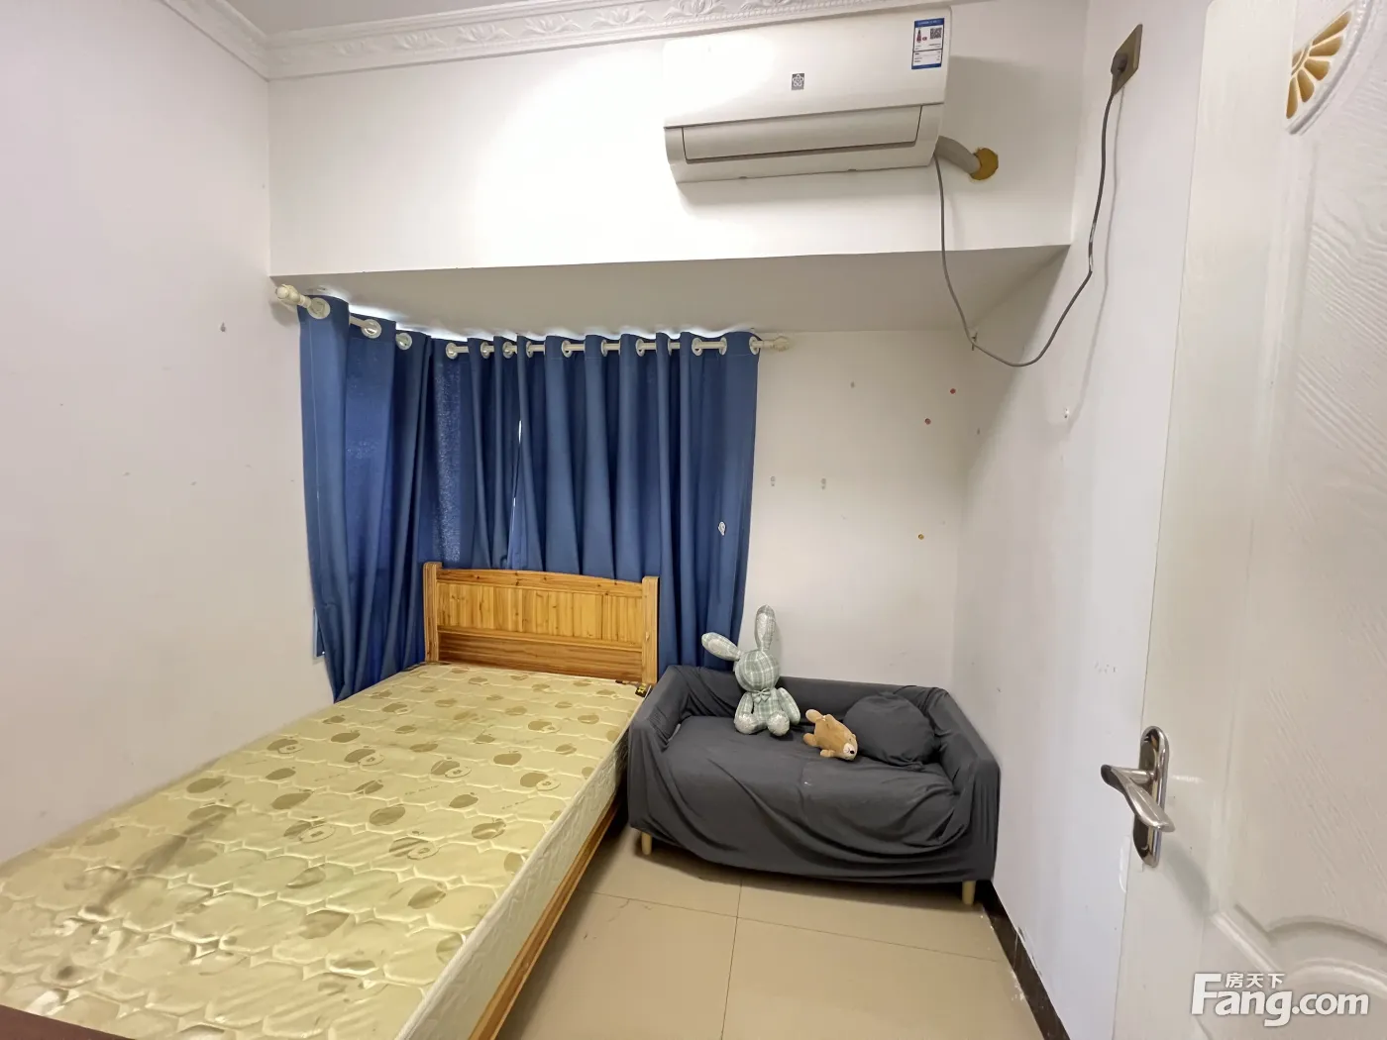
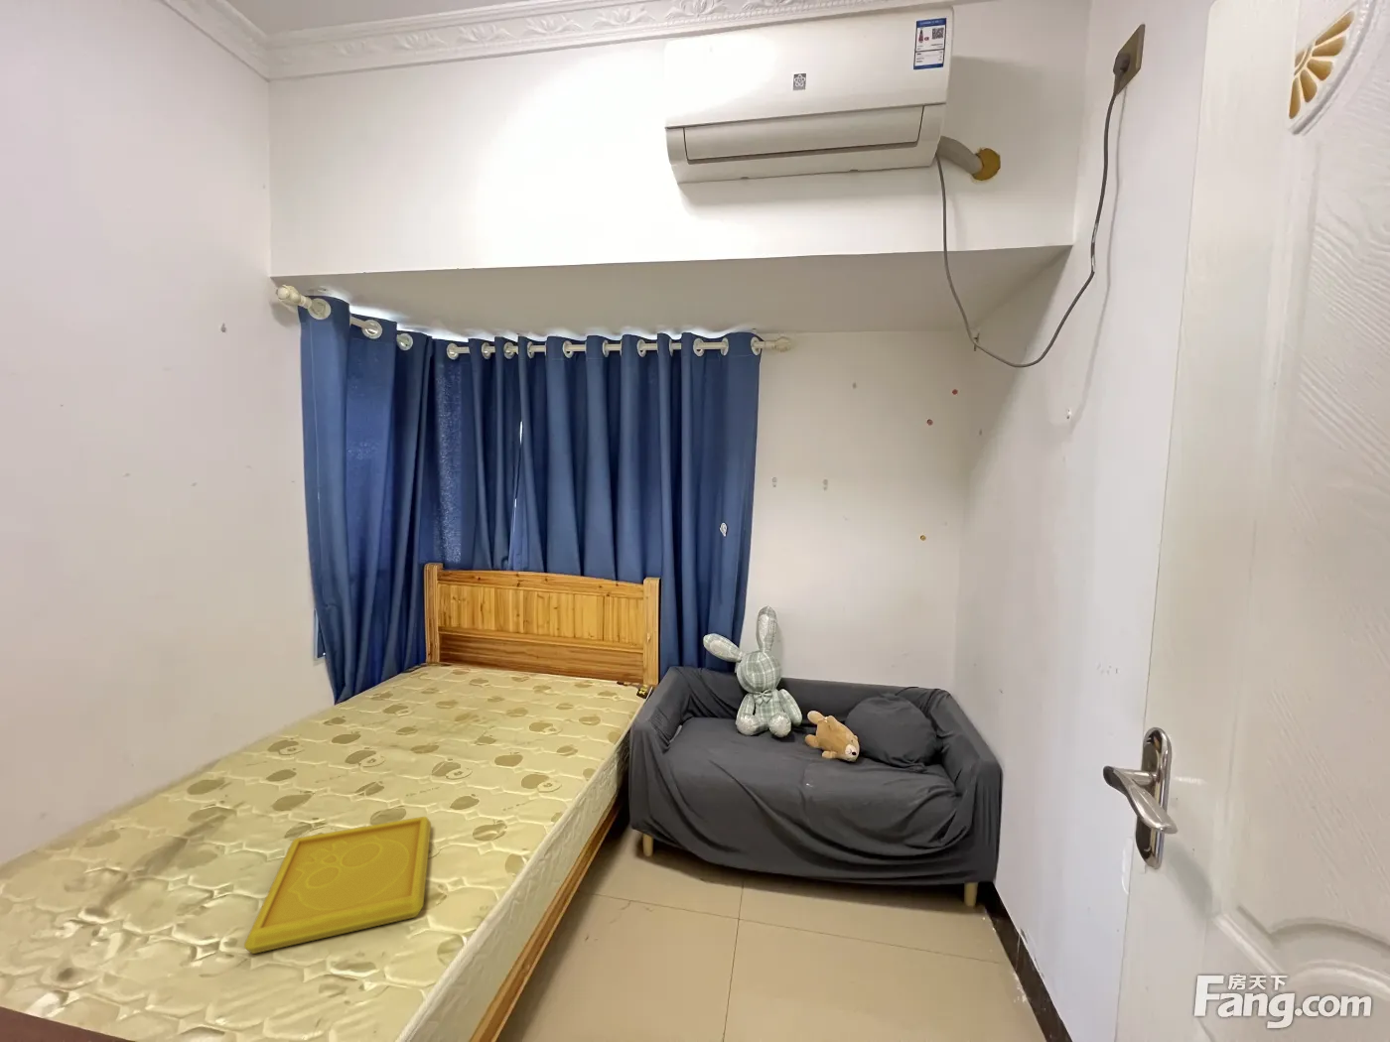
+ serving tray (351, 875)
